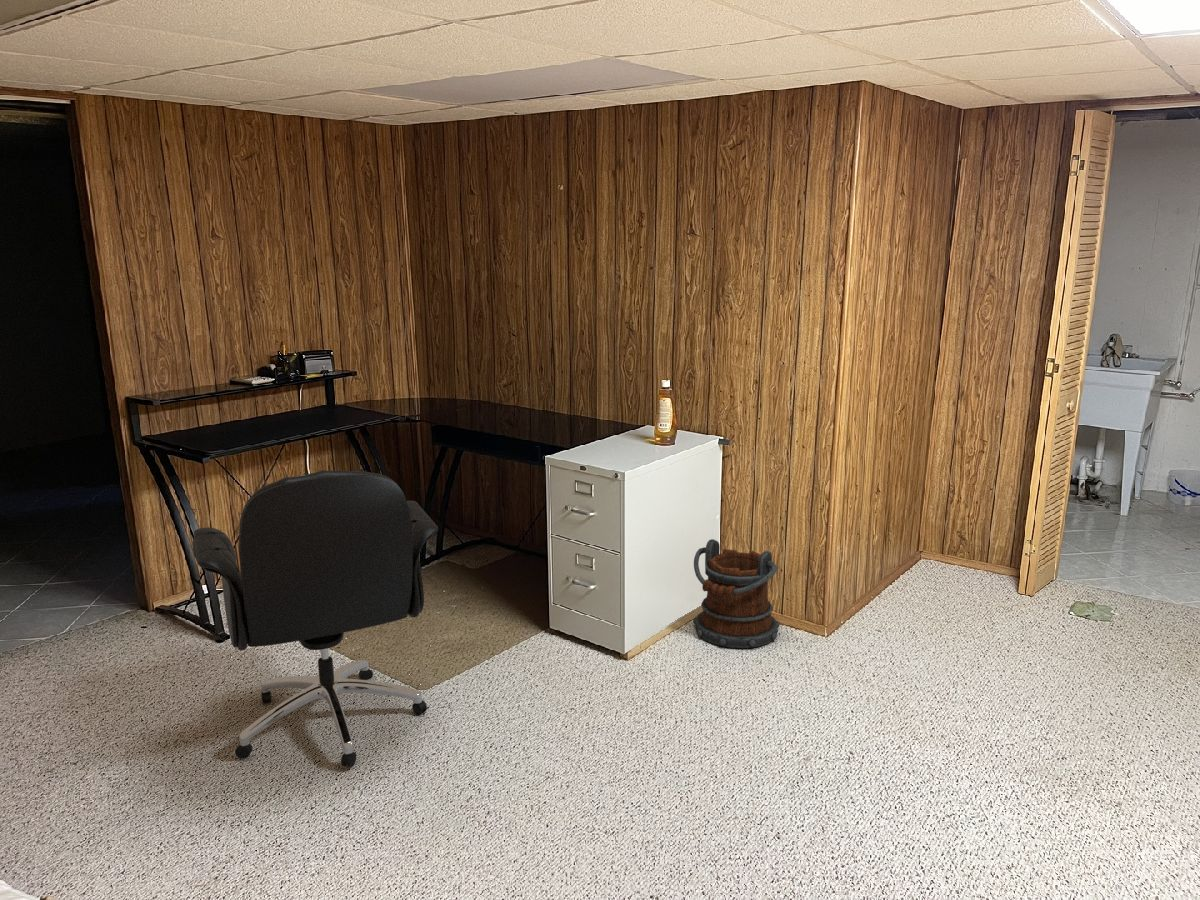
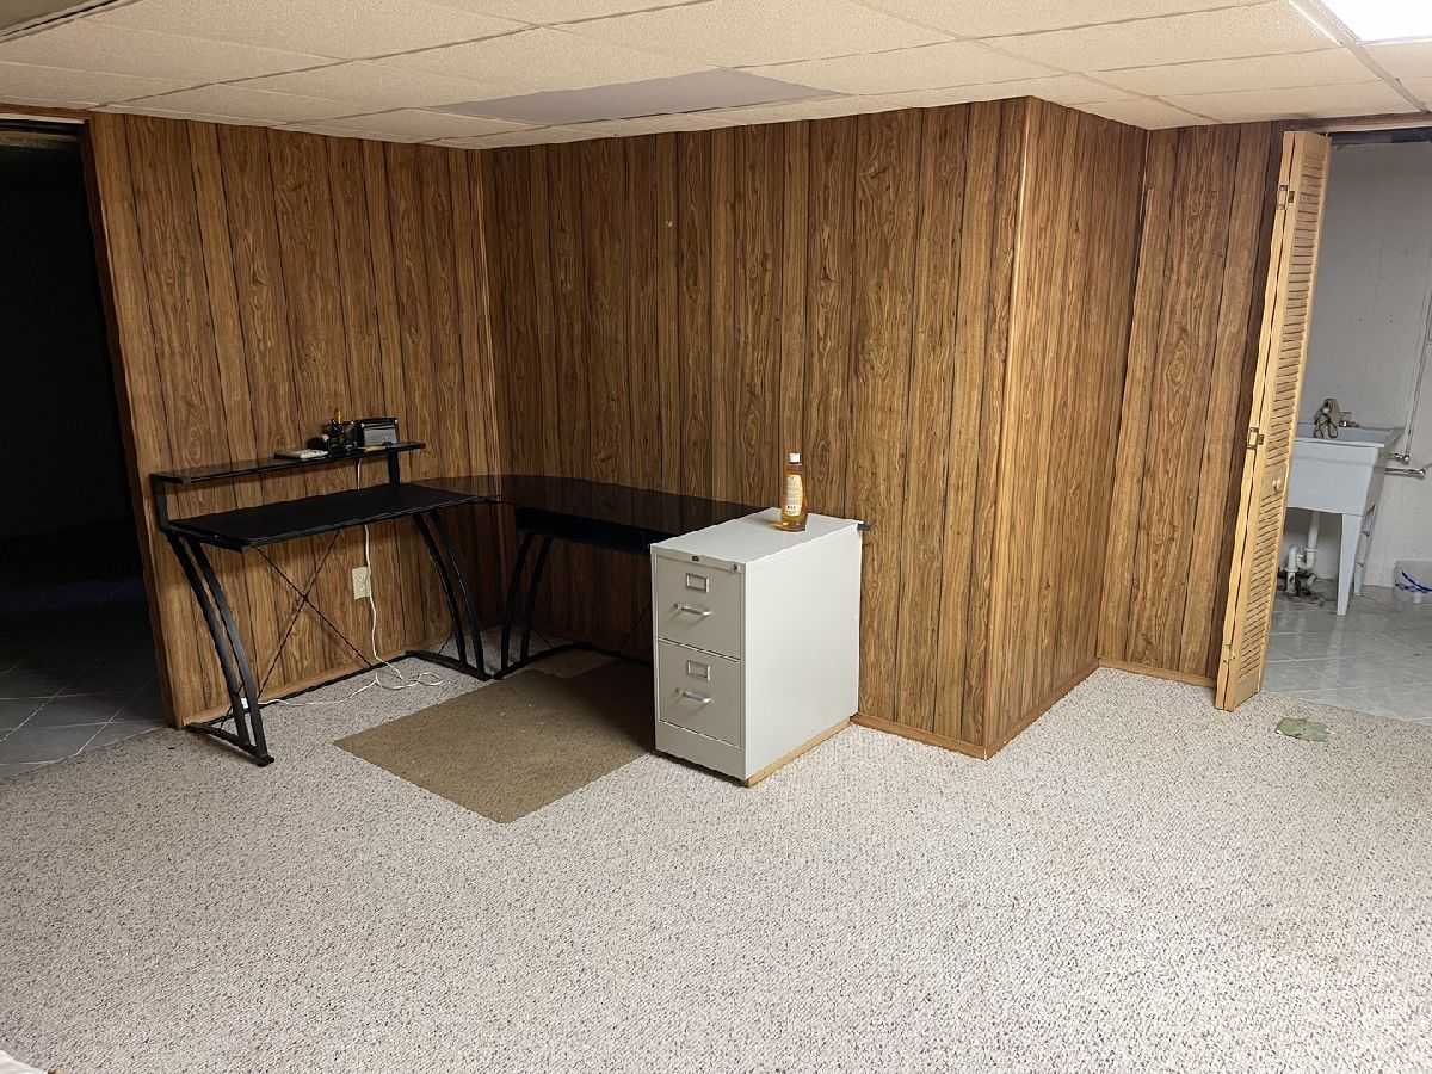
- office chair (321, 595)
- bucket (737, 588)
